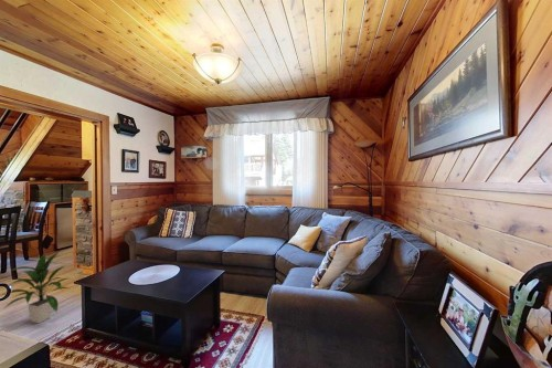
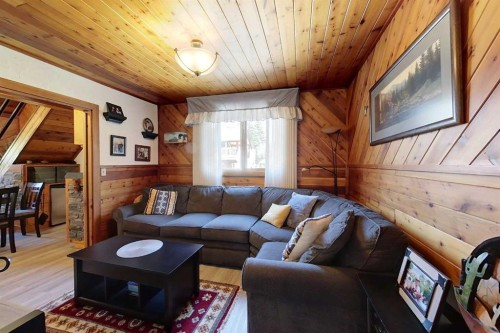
- indoor plant (40, 287)
